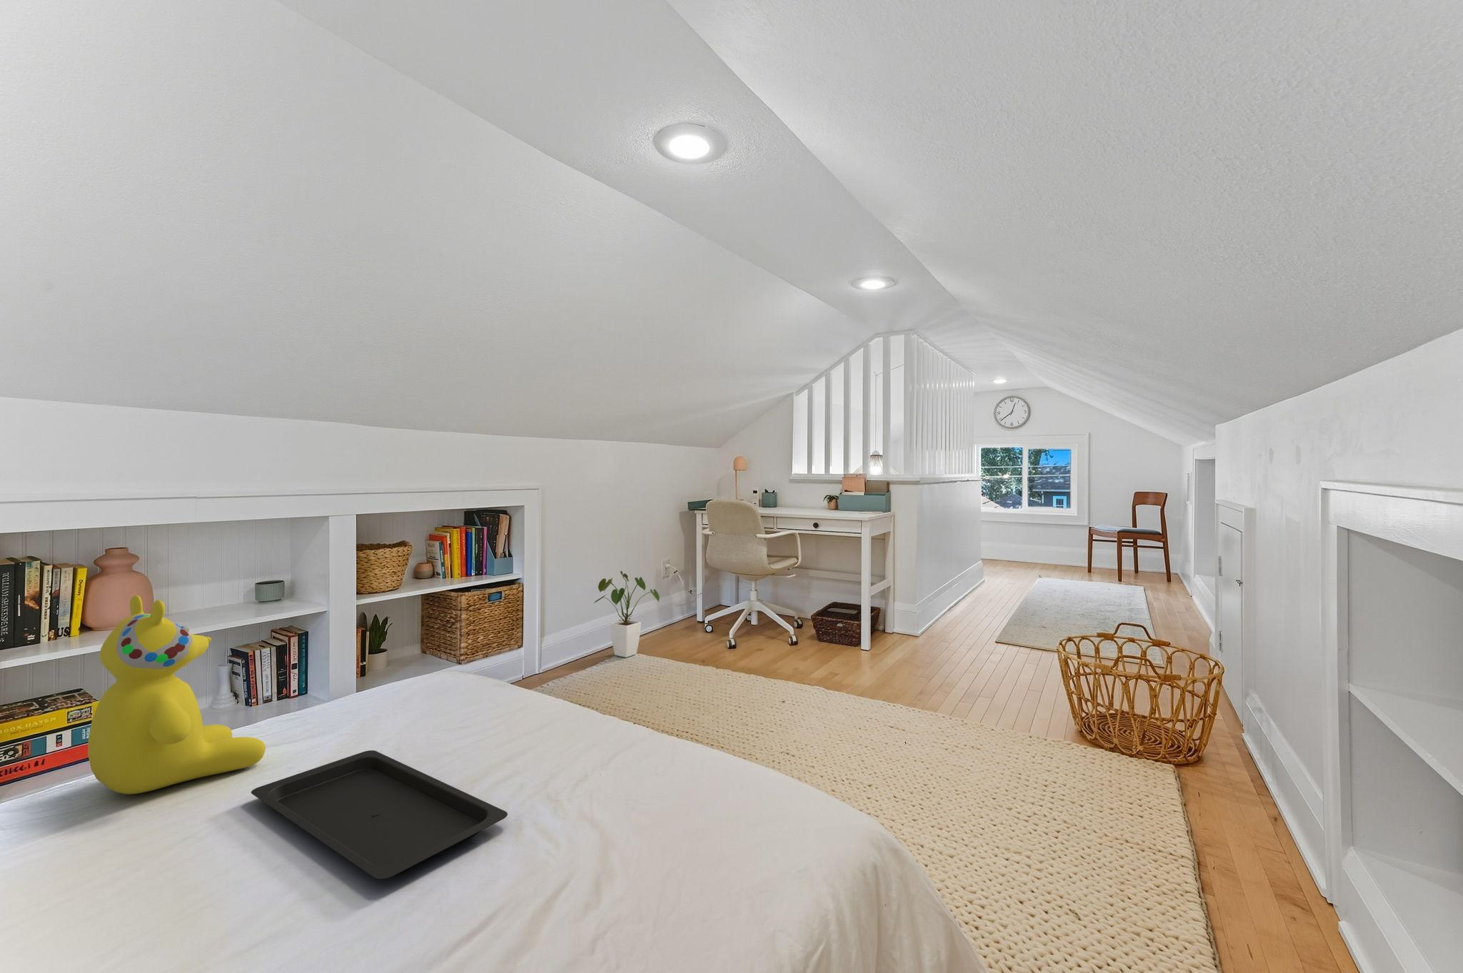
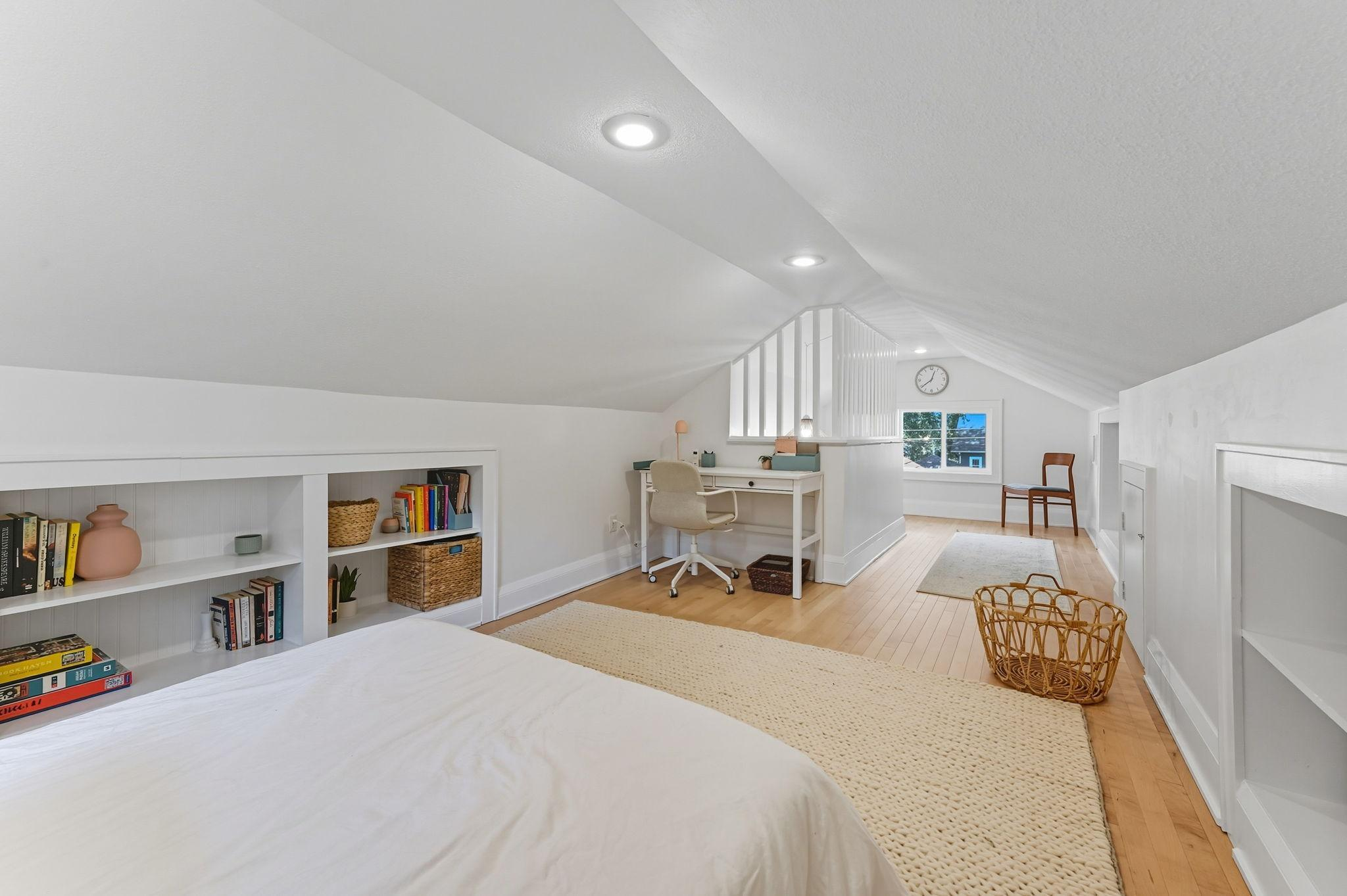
- teddy bear (178, 684)
- house plant (630, 614)
- serving tray (375, 808)
